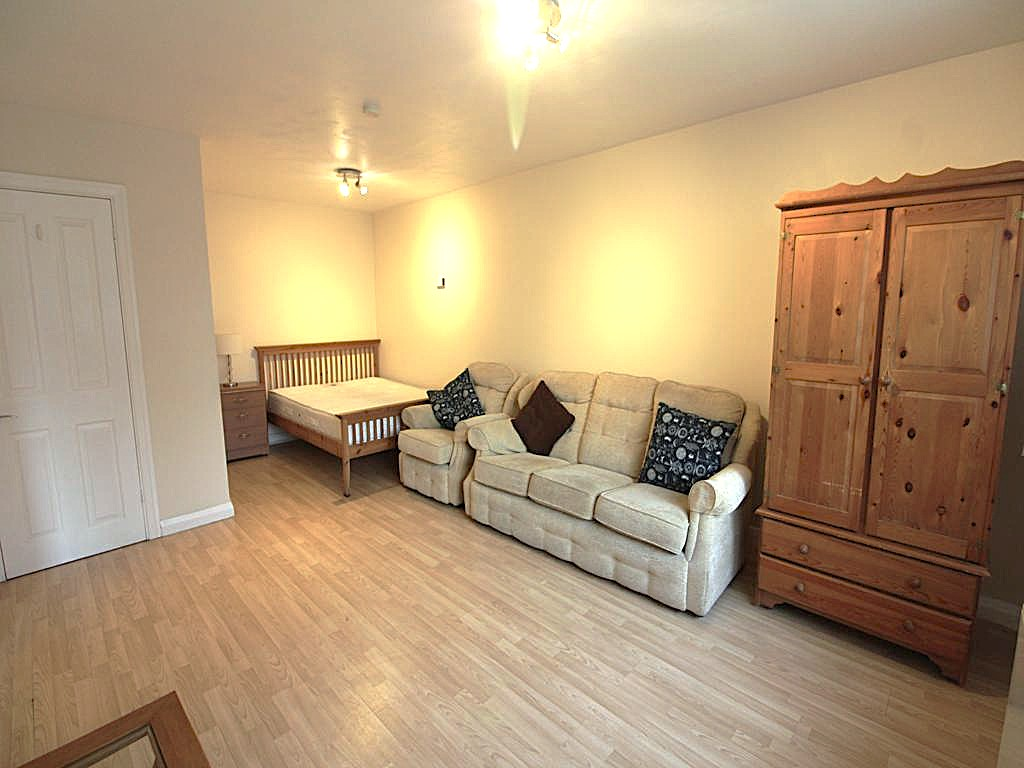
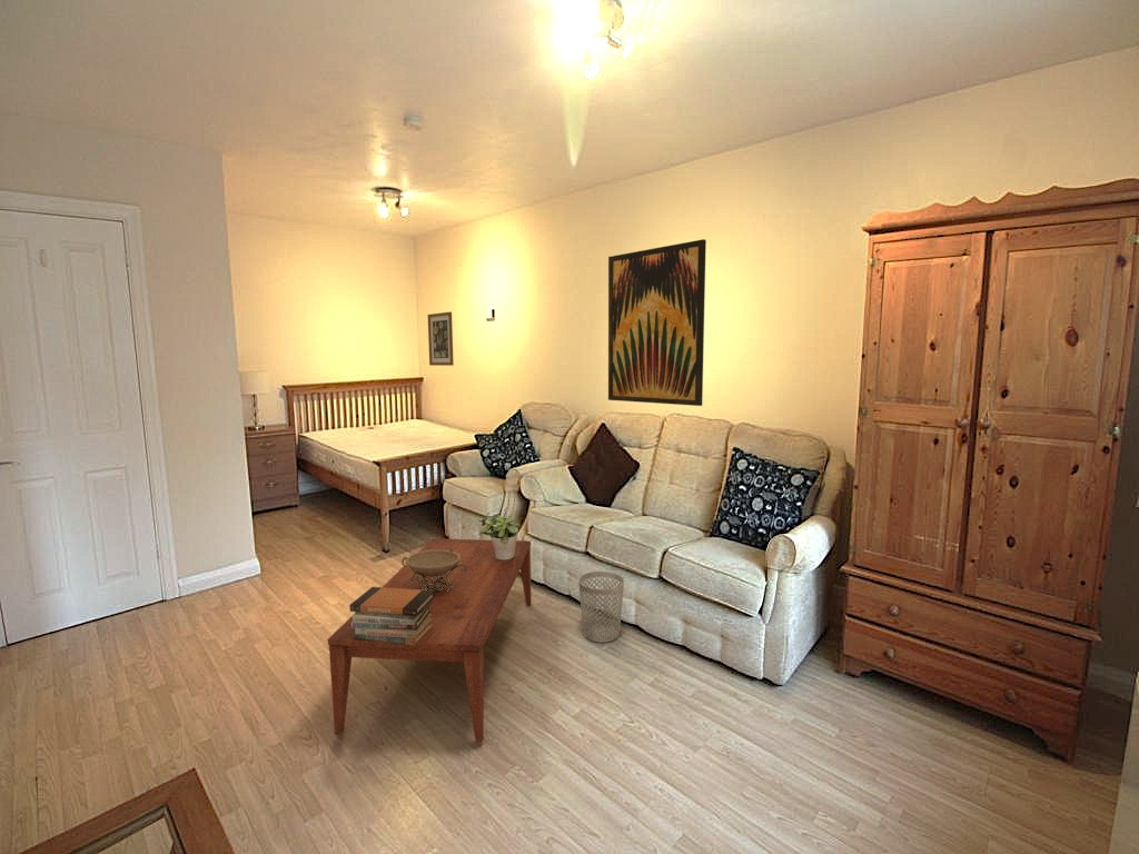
+ decorative bowl (434, 574)
+ wall art (652, 327)
+ wastebasket (601, 606)
+ coffee table (452, 618)
+ wall art (439, 339)
+ book stack (393, 614)
+ potted plant (498, 535)
